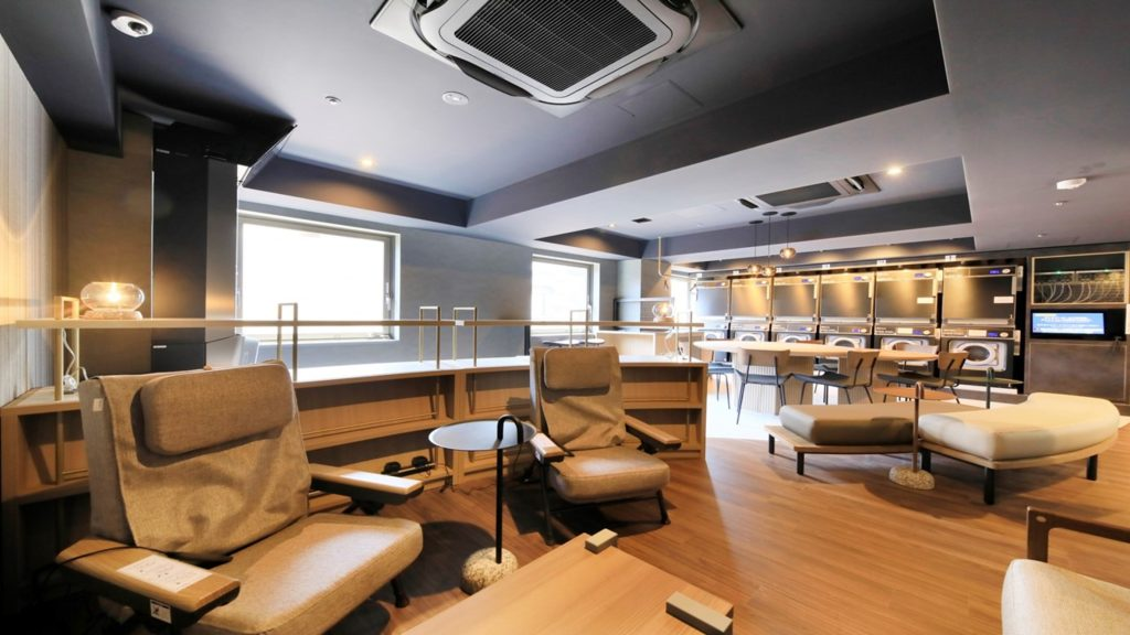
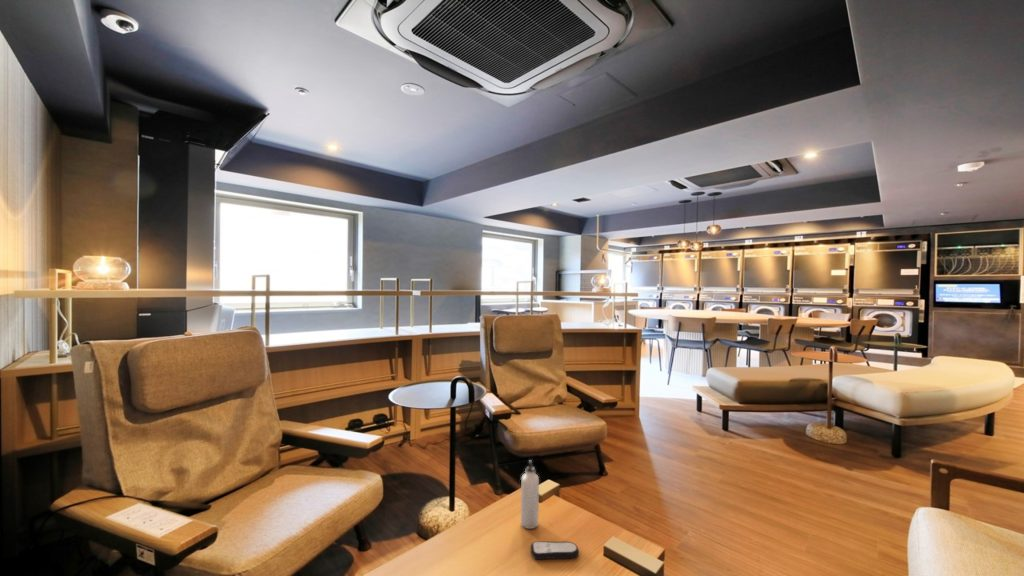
+ remote control (554, 549)
+ water bottle (529, 492)
